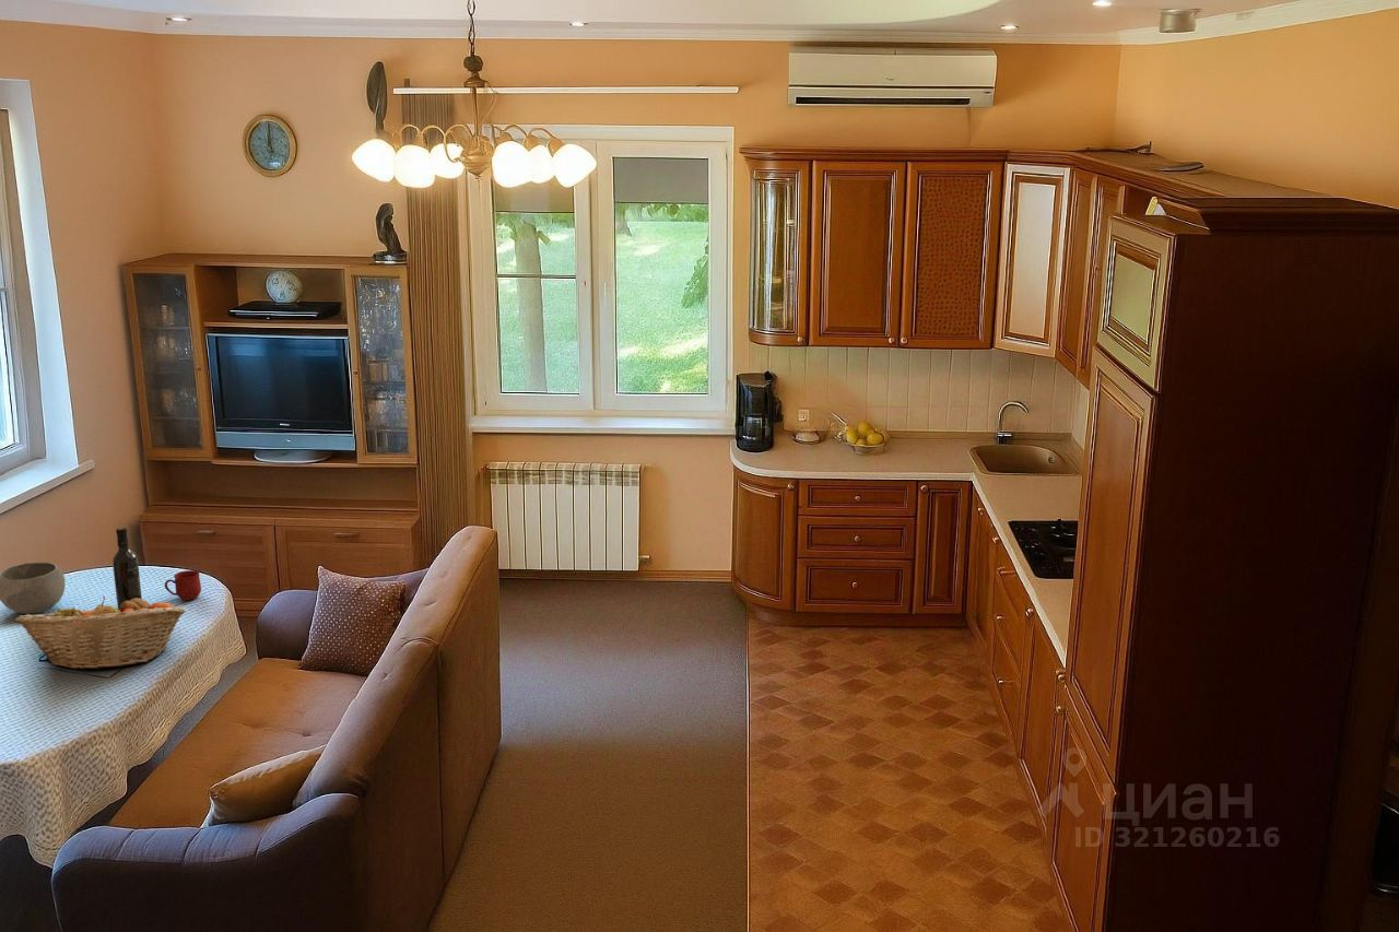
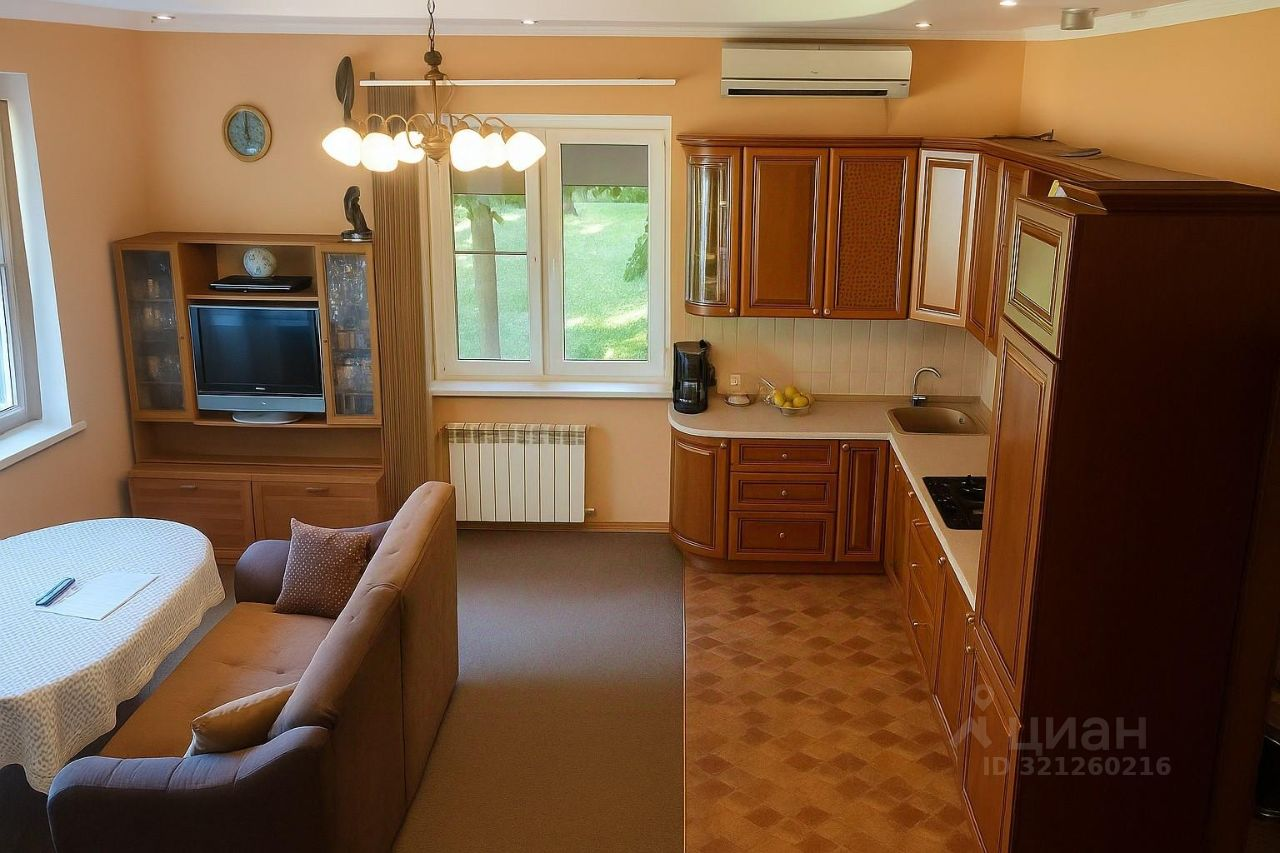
- bowl (31, 590)
- mug (183, 586)
- fruit basket (103, 625)
- wine bottle (126, 568)
